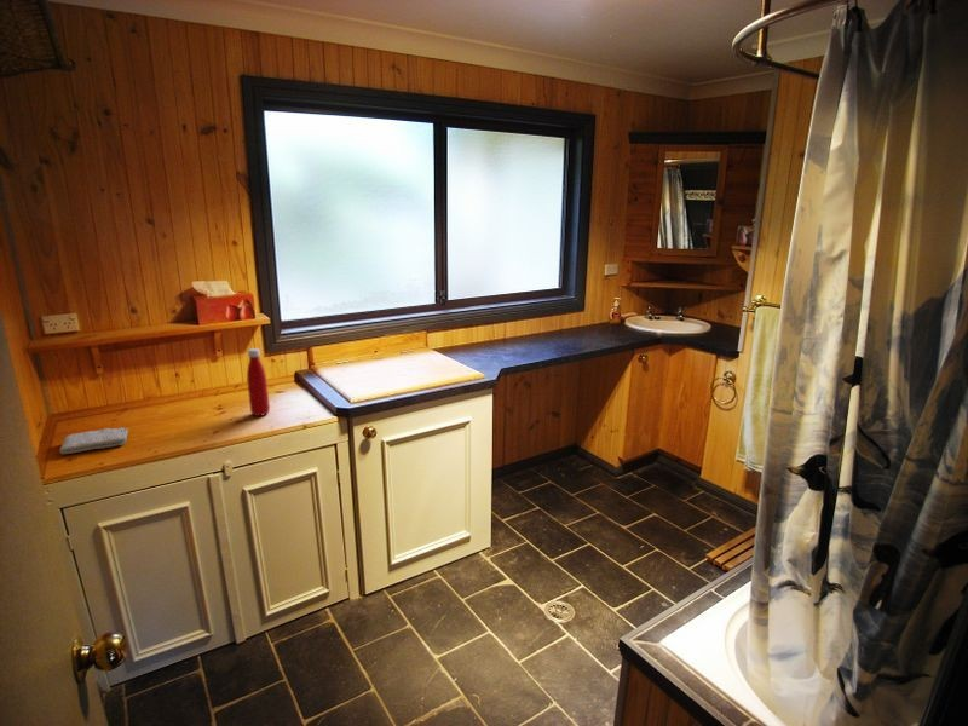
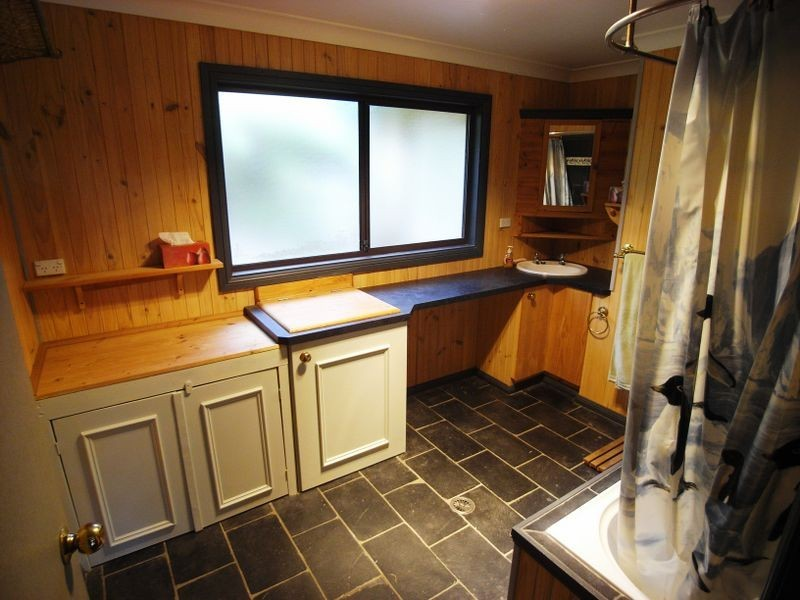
- bottle (257, 381)
- washcloth (94, 439)
